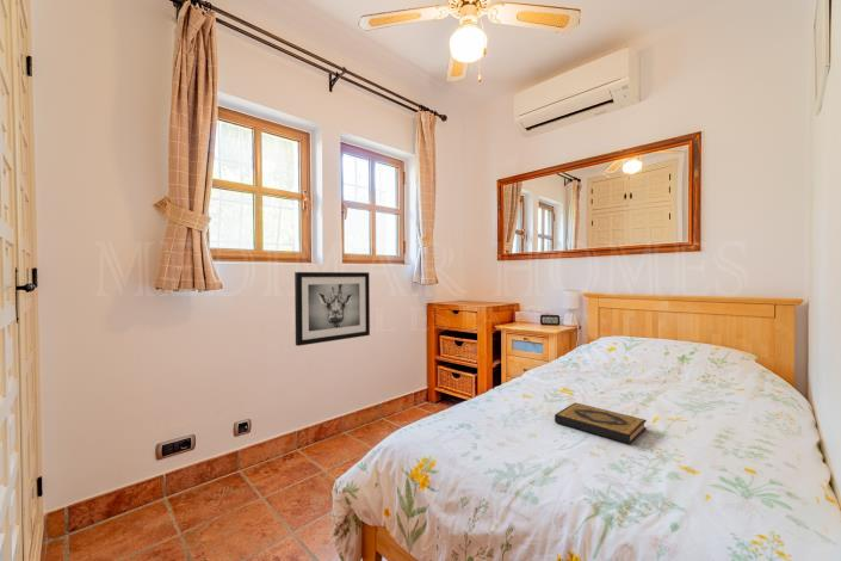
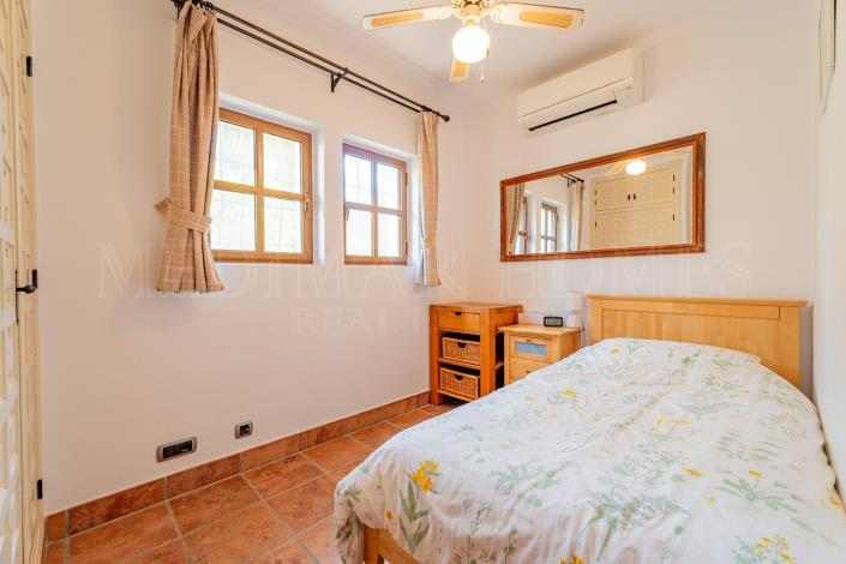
- wall art (334, 306)
- hardback book (599, 420)
